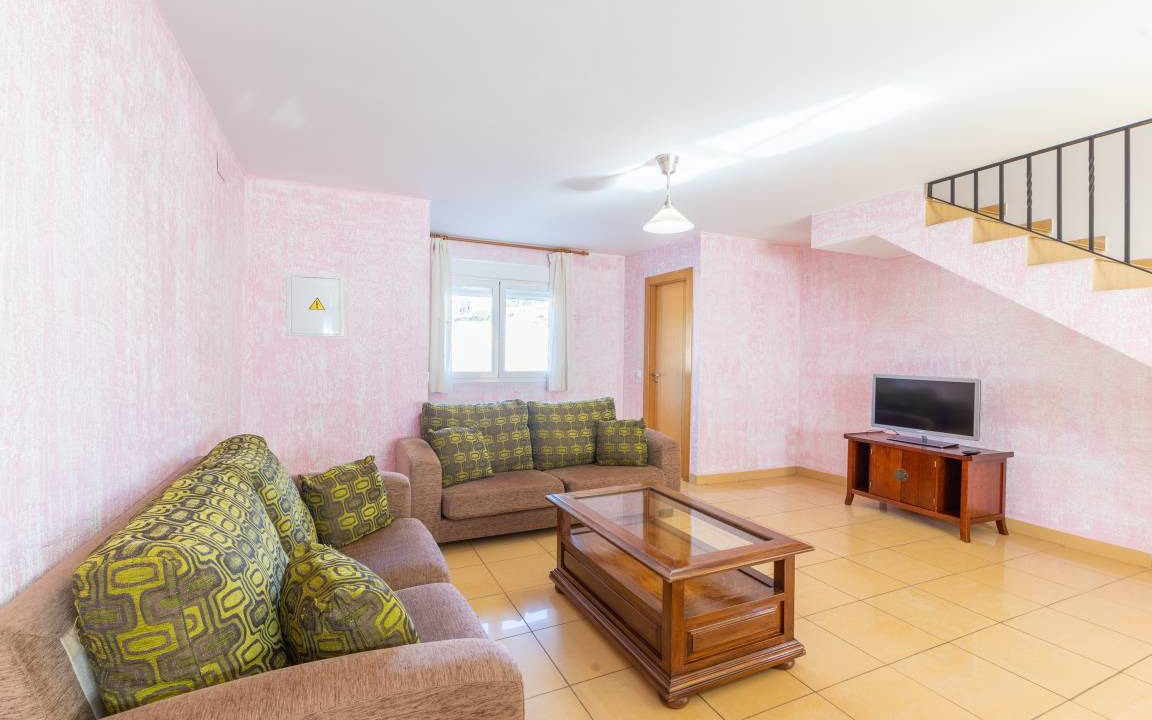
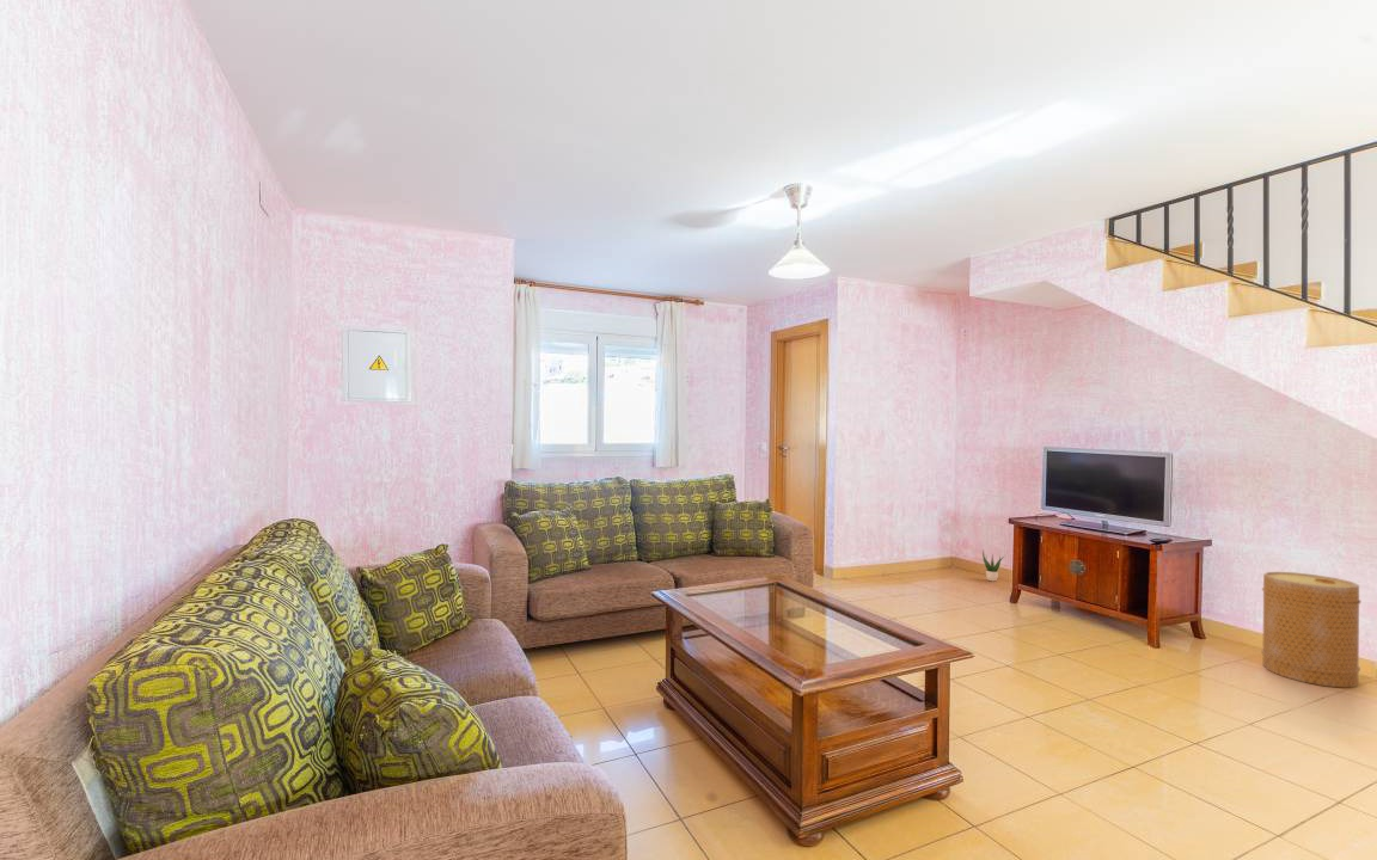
+ potted plant (991, 565)
+ basket (1309, 626)
